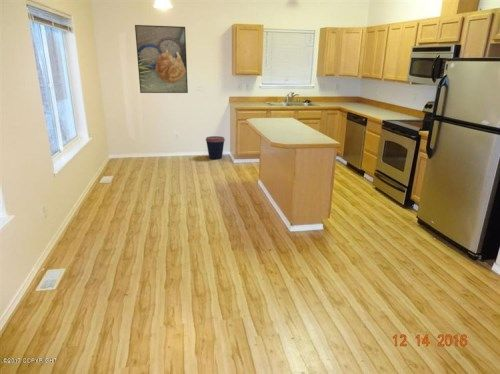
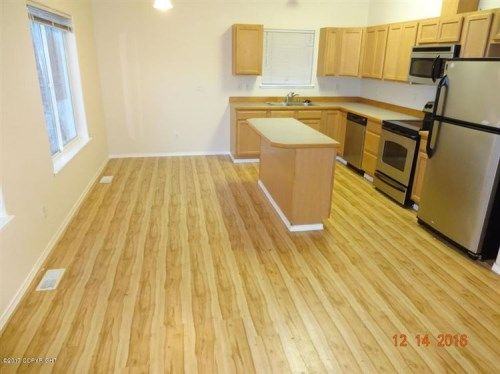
- coffee cup (215, 147)
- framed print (162, 60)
